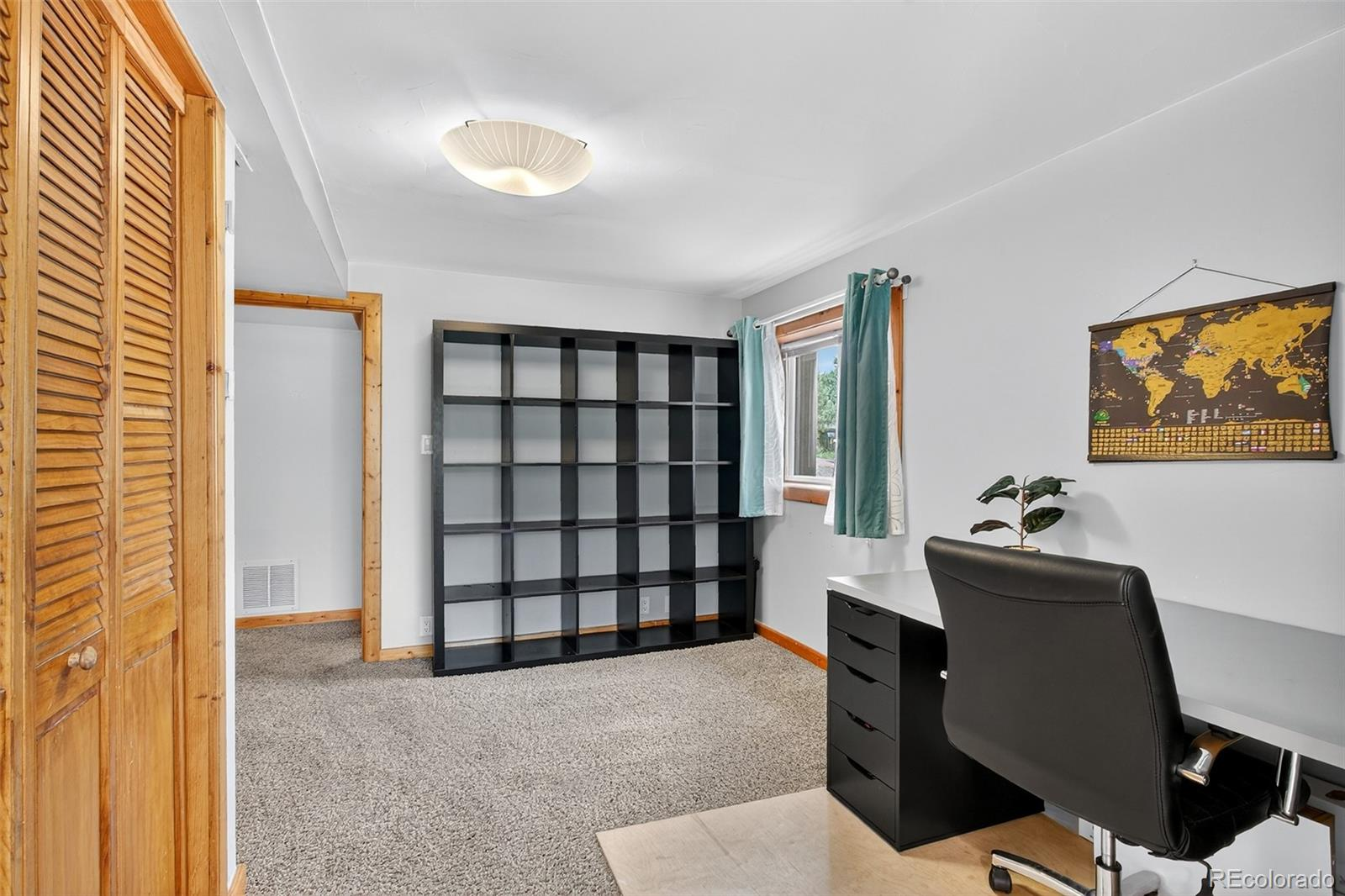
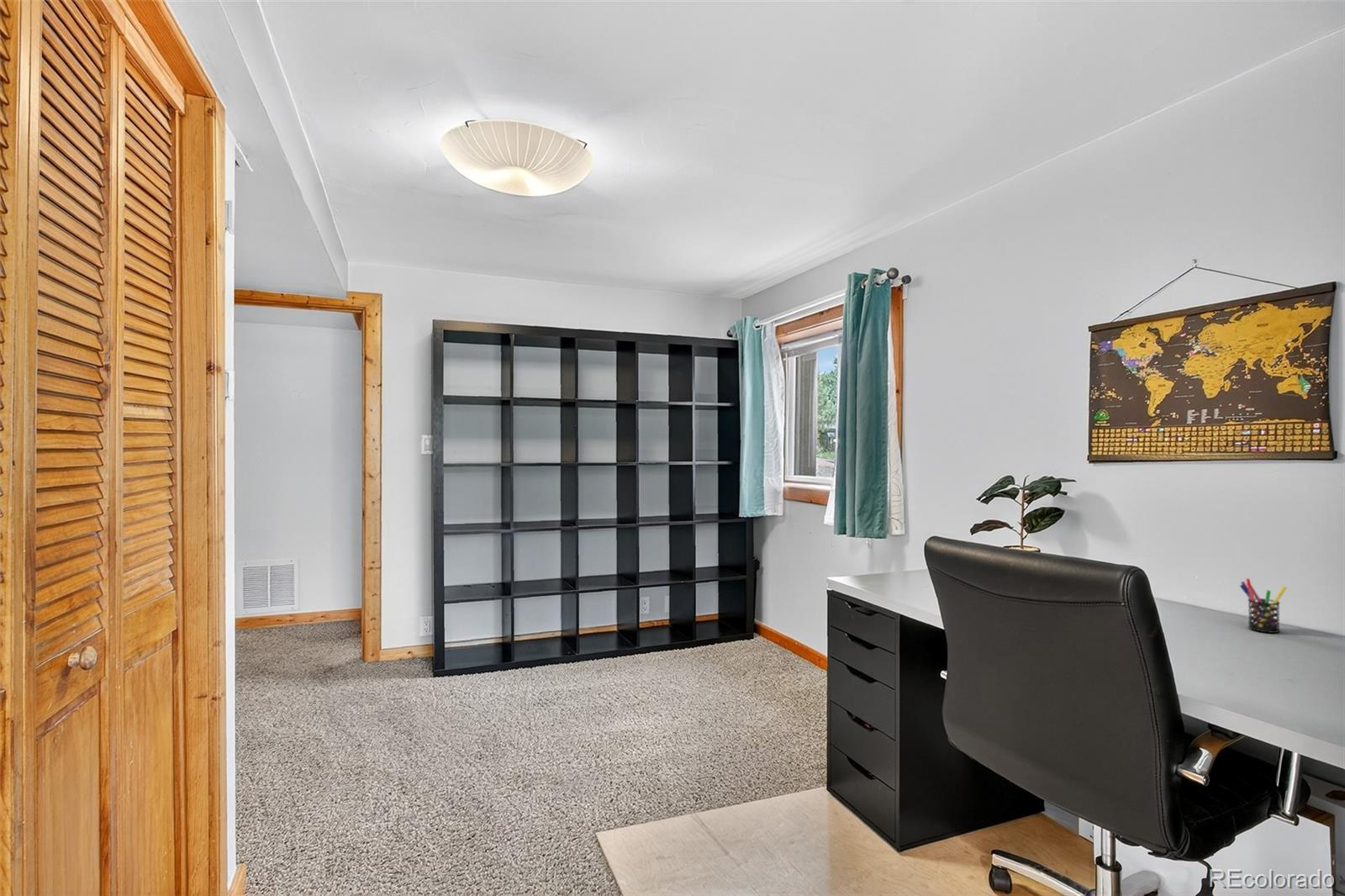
+ pen holder (1263, 604)
